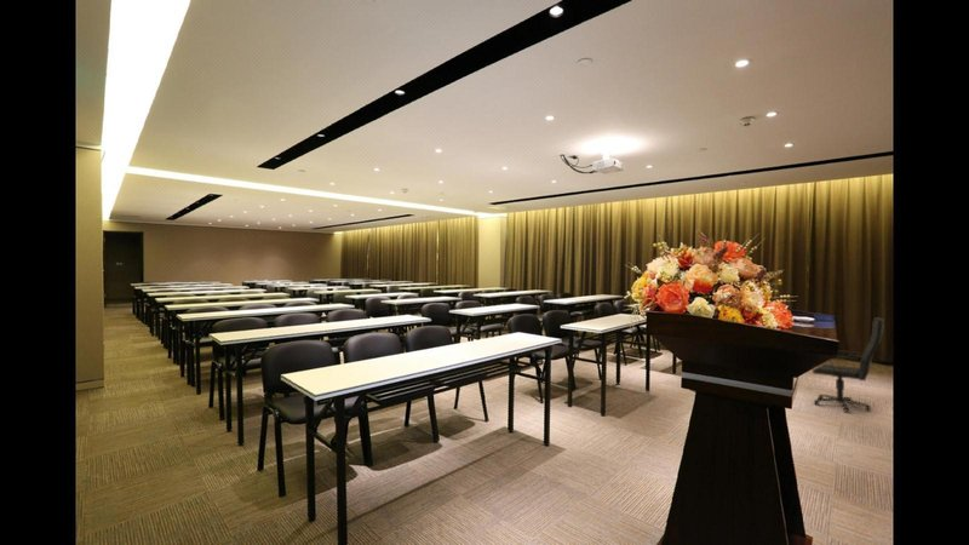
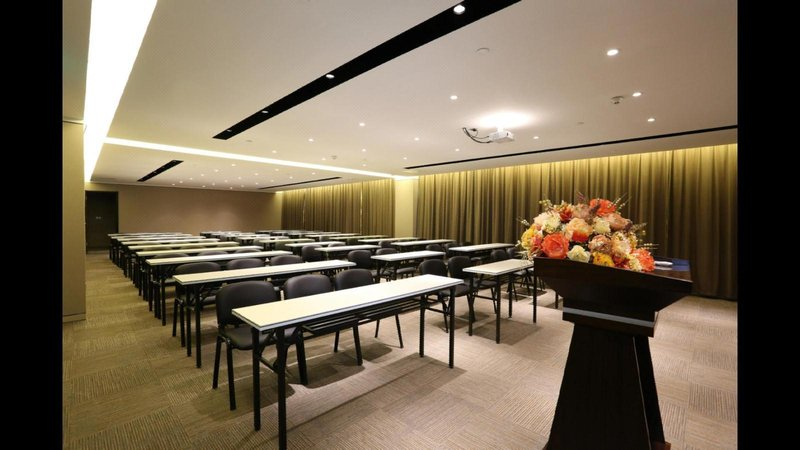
- office chair (849, 358)
